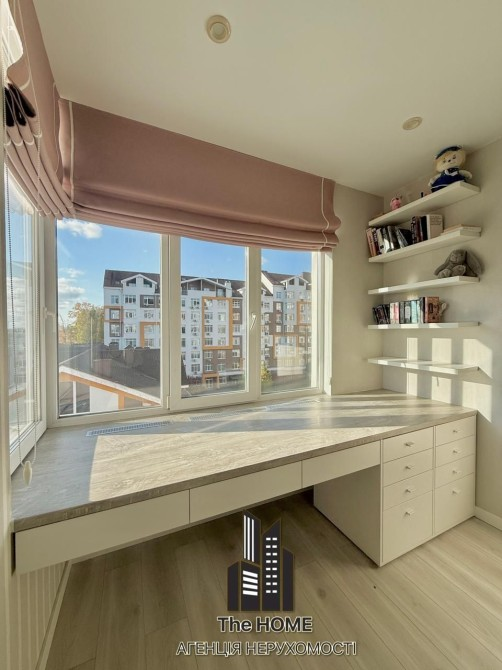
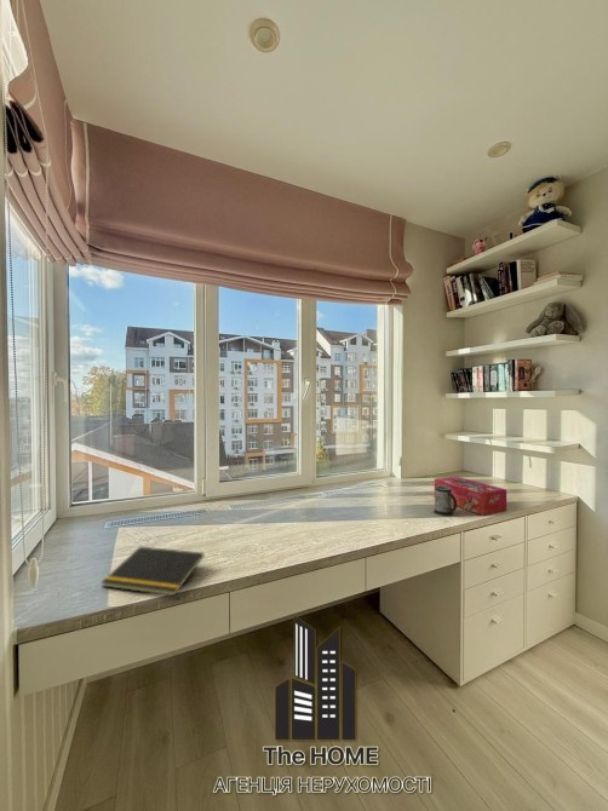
+ notepad (155, 568)
+ mug (446, 501)
+ tissue box (468, 494)
